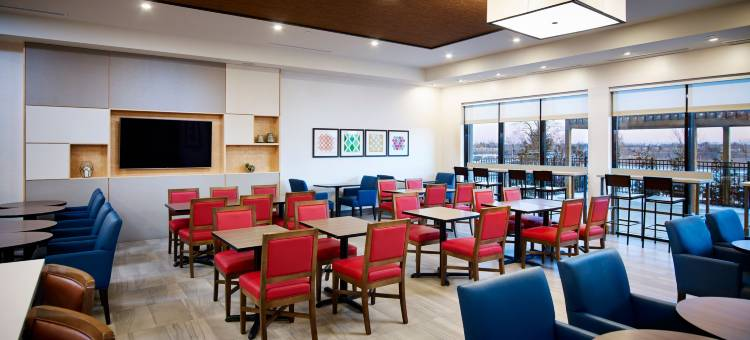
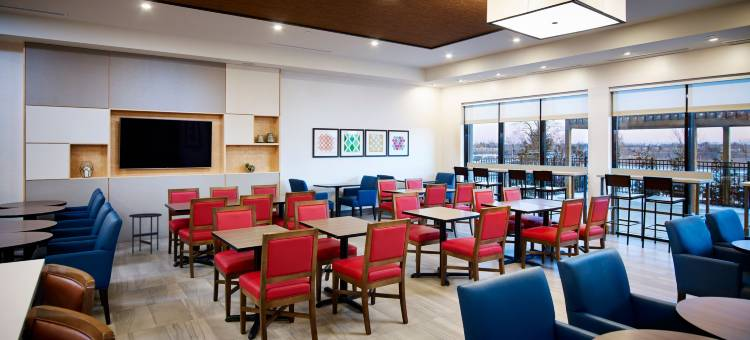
+ side table (145, 233)
